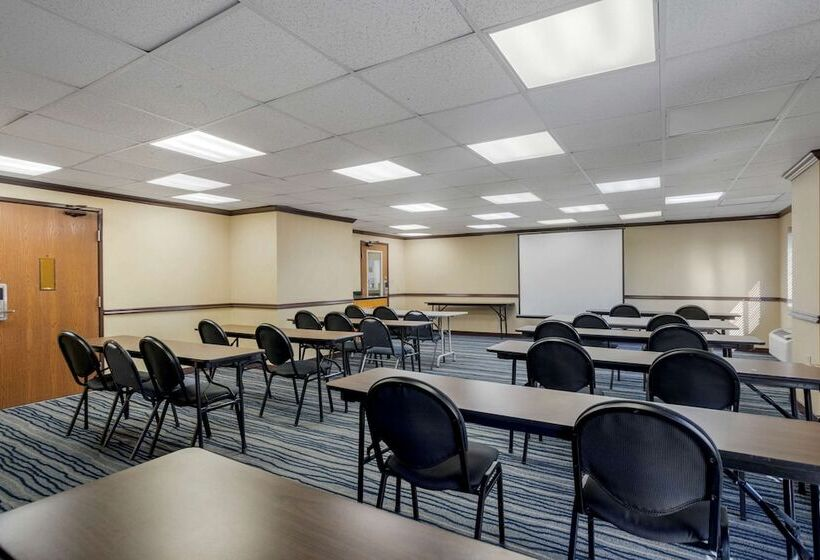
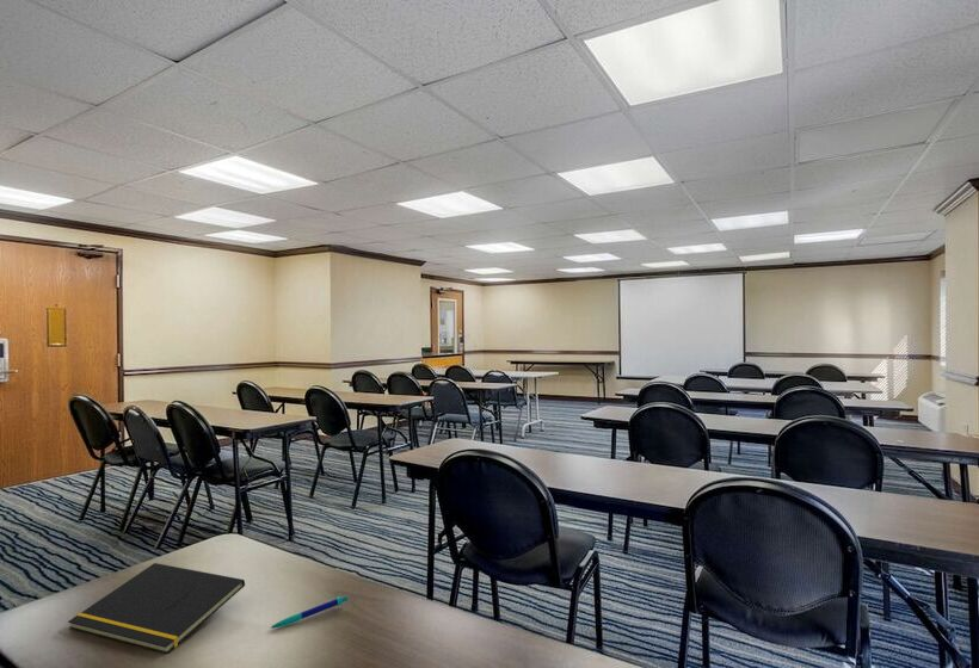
+ pen (309, 611)
+ notepad (160, 602)
